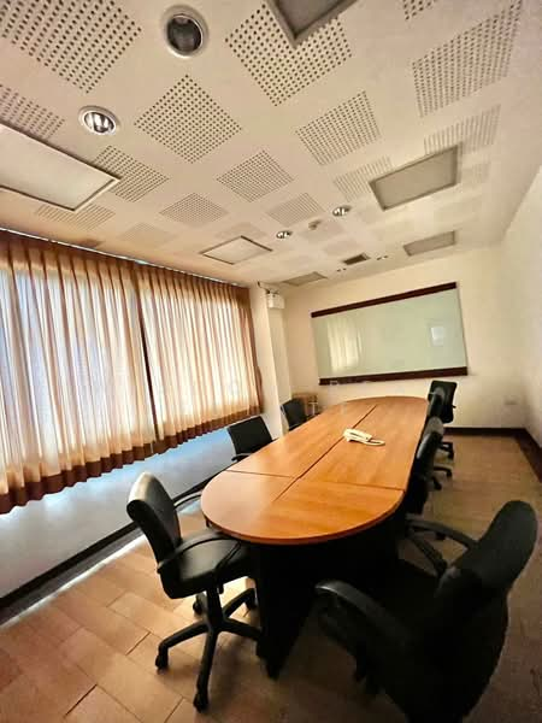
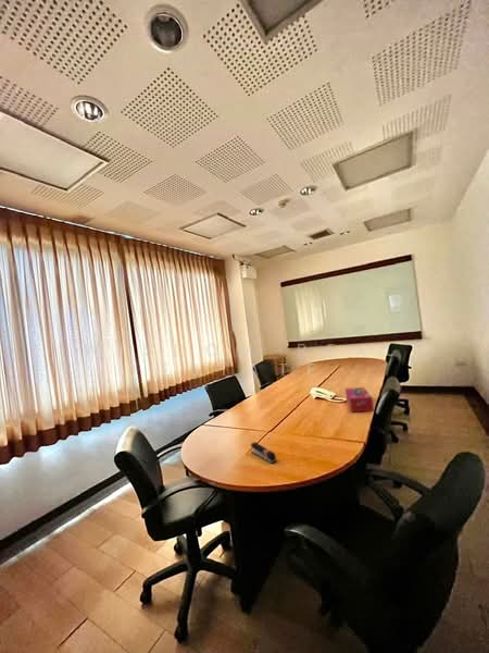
+ stapler (262, 452)
+ tissue box (358, 398)
